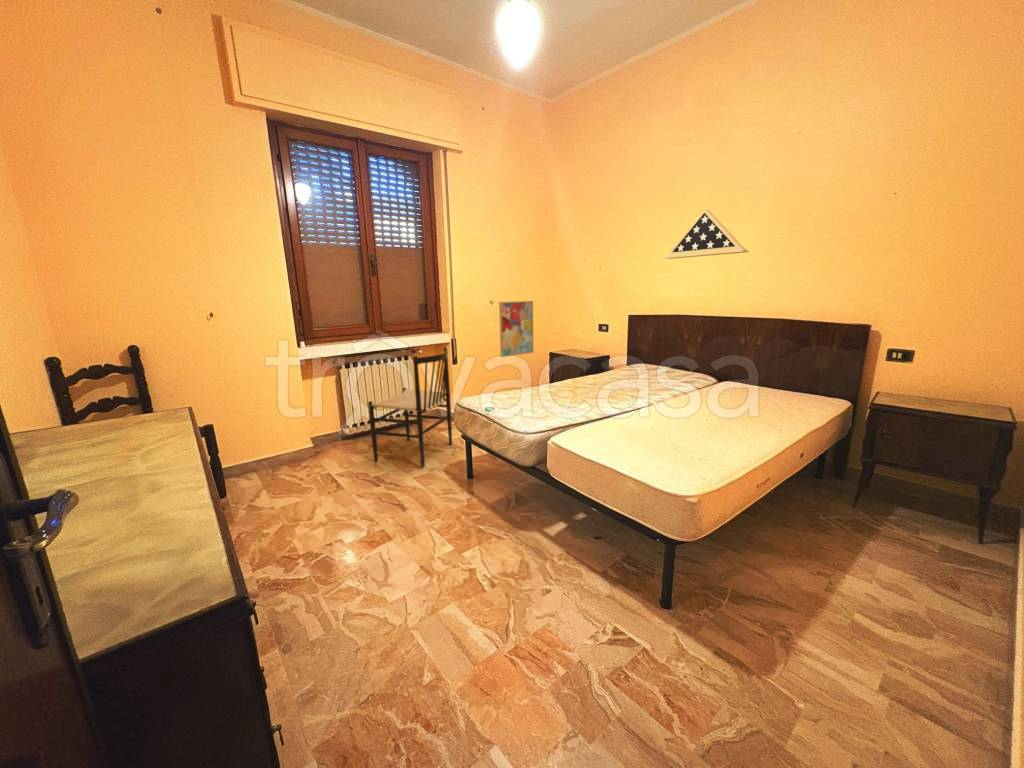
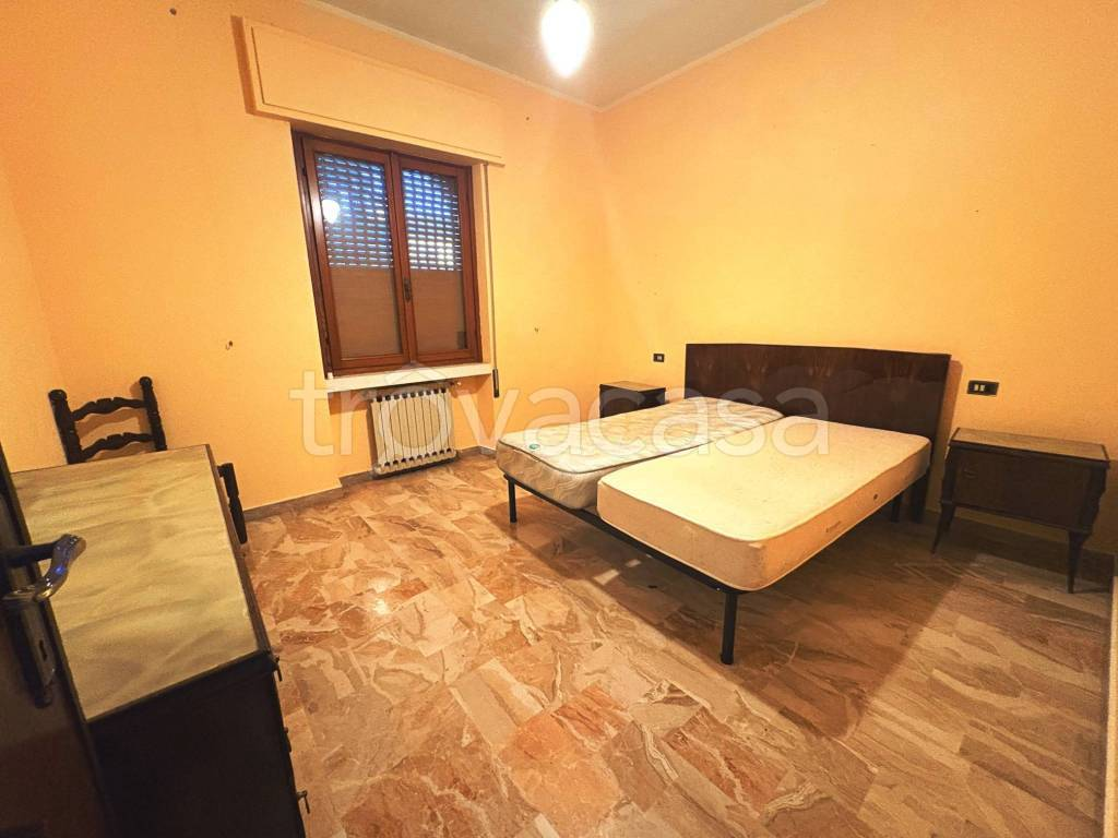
- wall art (517, 328)
- display case (704, 232)
- chair (415, 403)
